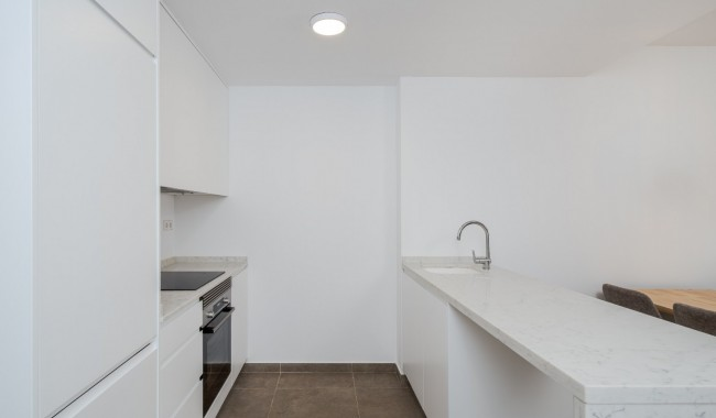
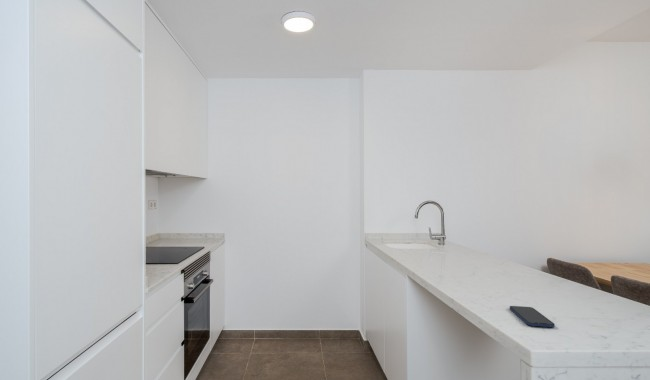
+ smartphone (530, 315)
